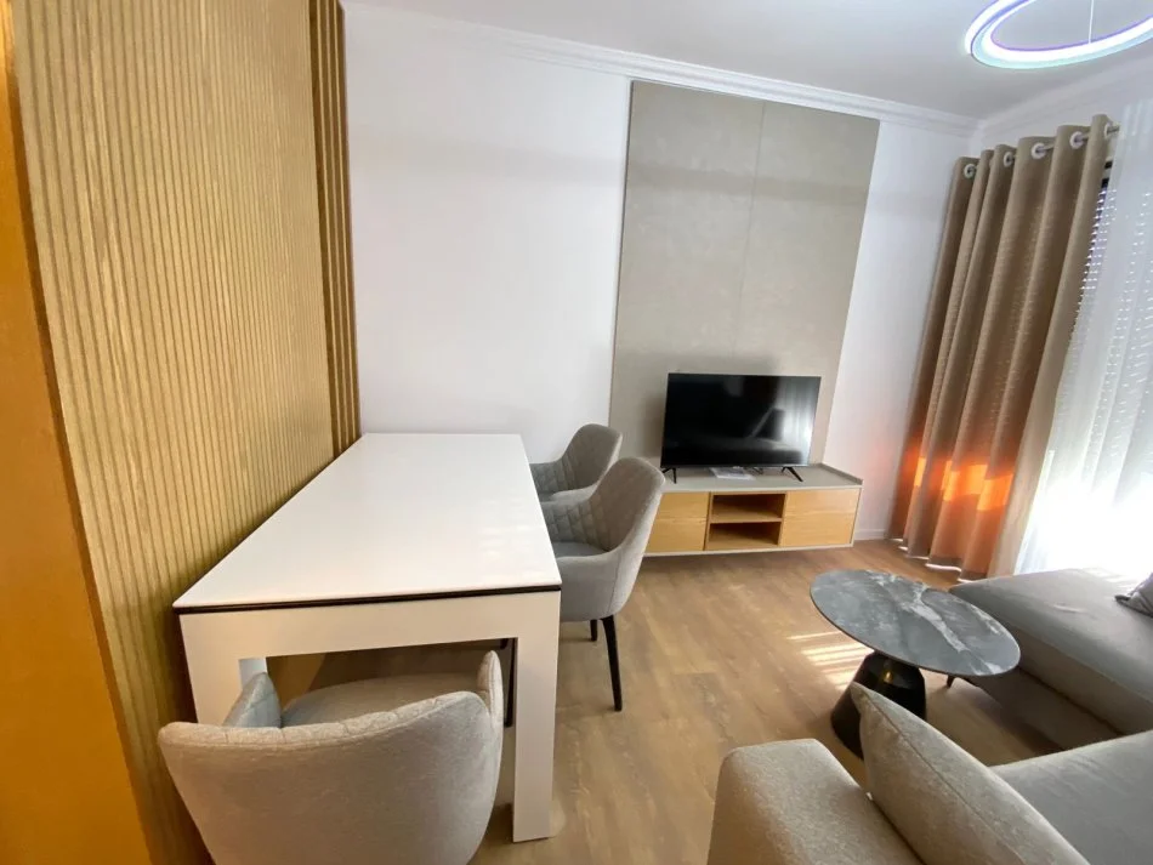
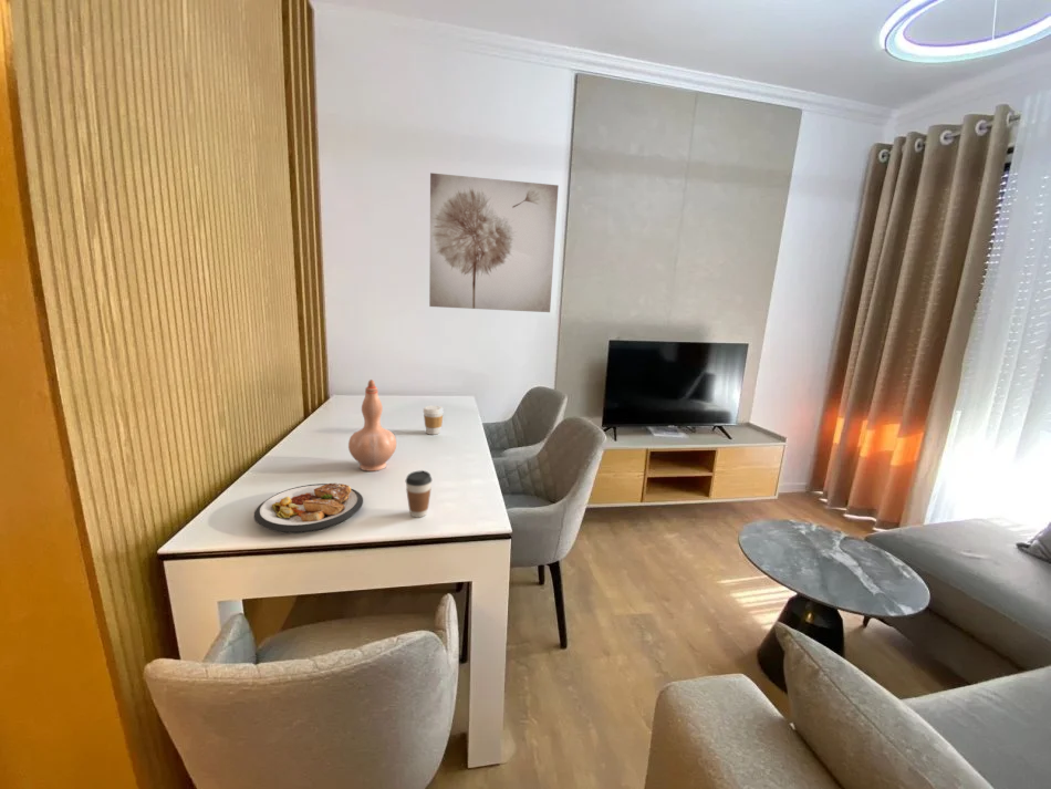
+ wall art (492, 246)
+ plate (311, 502)
+ vase (372, 424)
+ coffee cup (433, 419)
+ coffee cup (418, 494)
